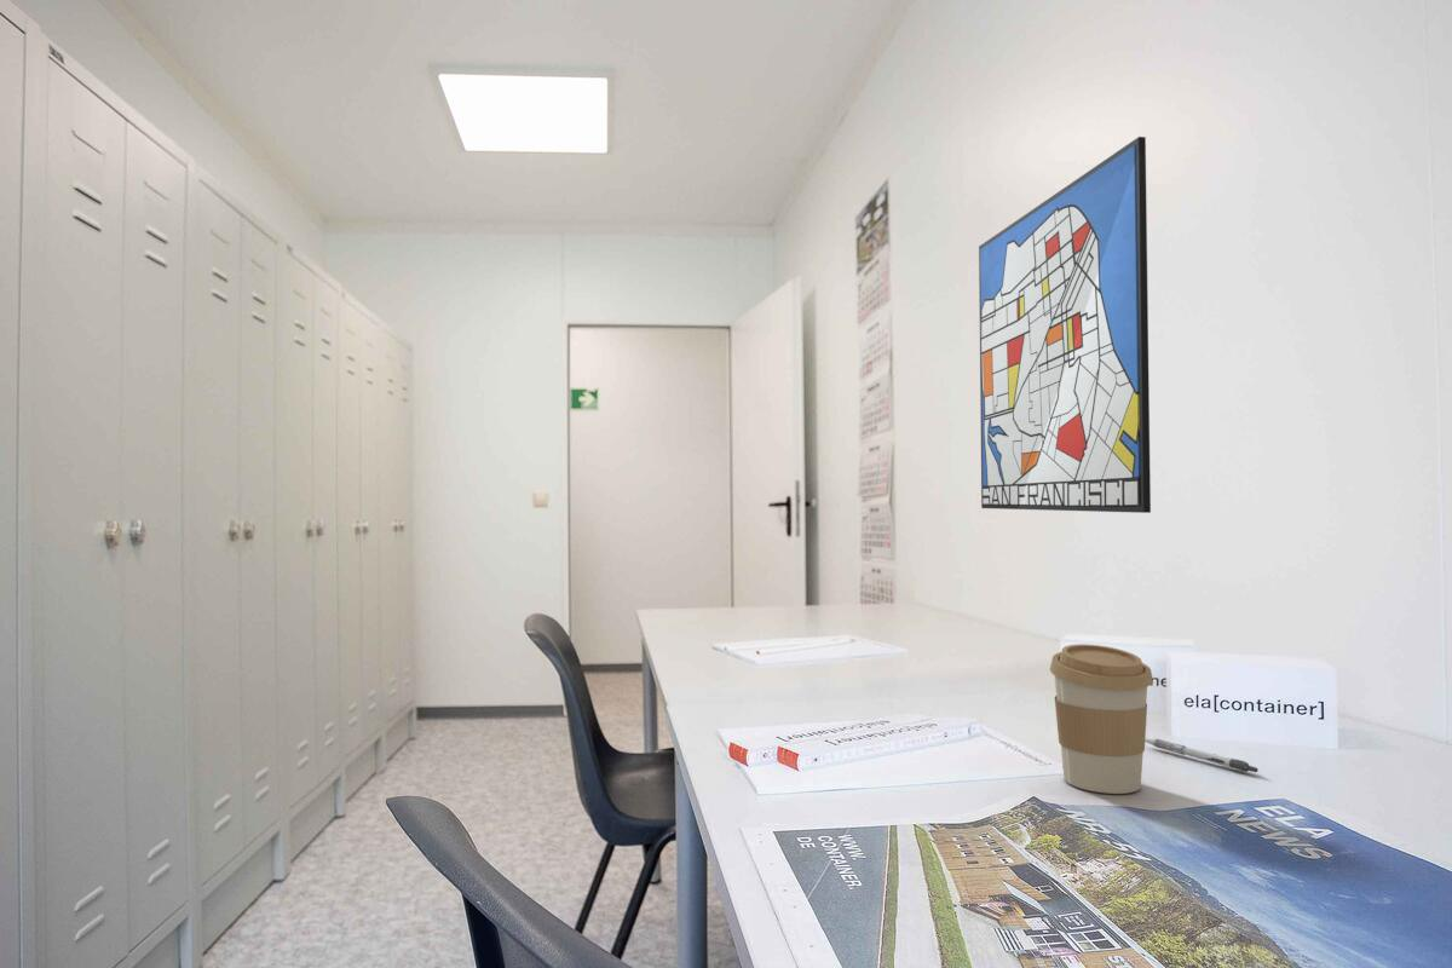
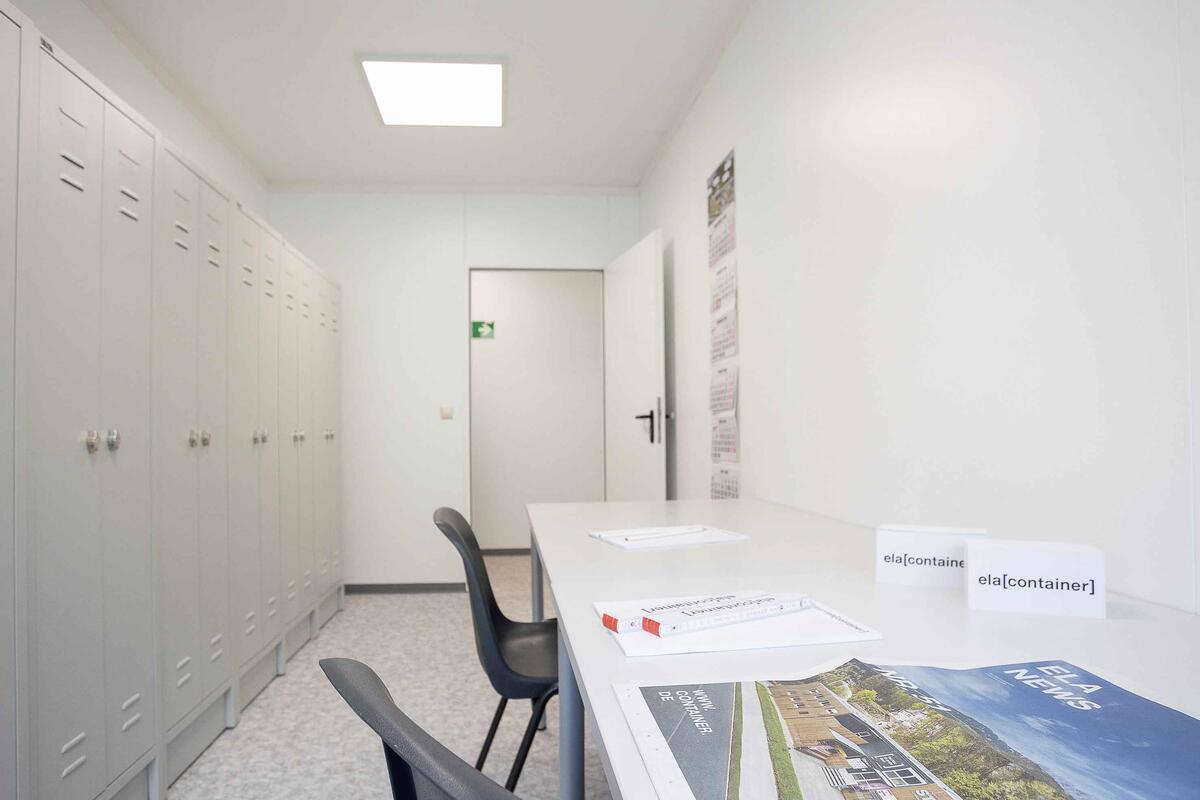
- coffee cup (1100, 715)
- wall art (1048, 355)
- pen (1198, 753)
